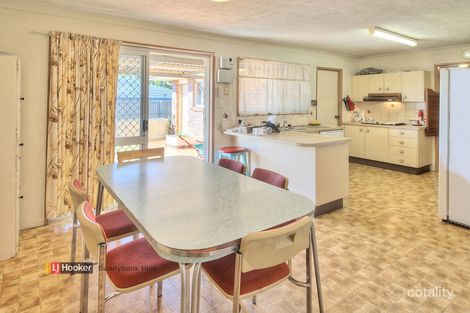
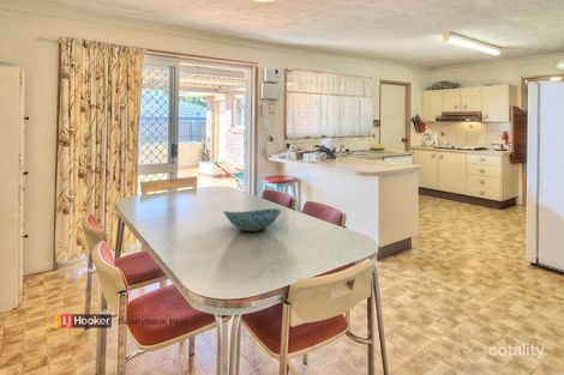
+ bowl (252, 219)
